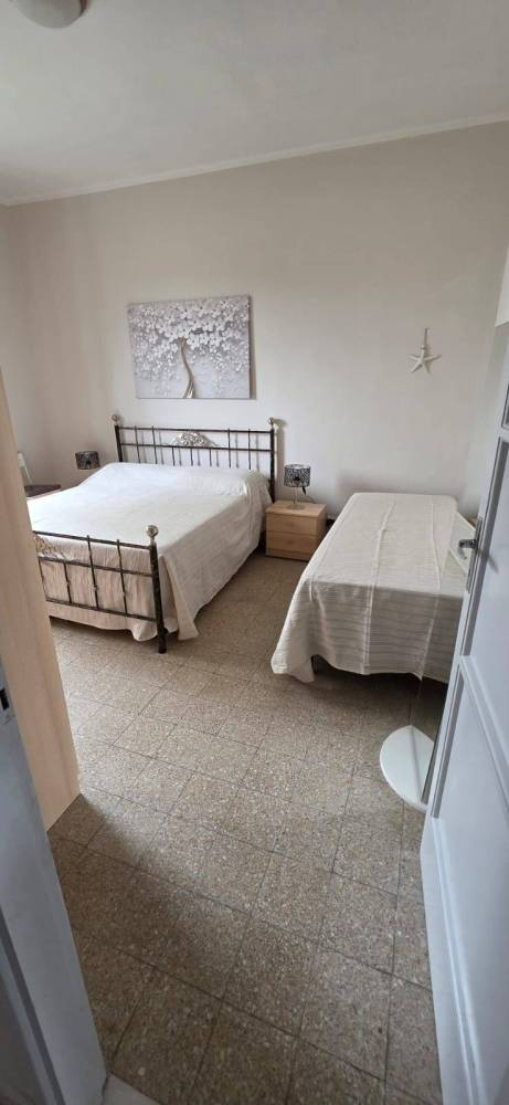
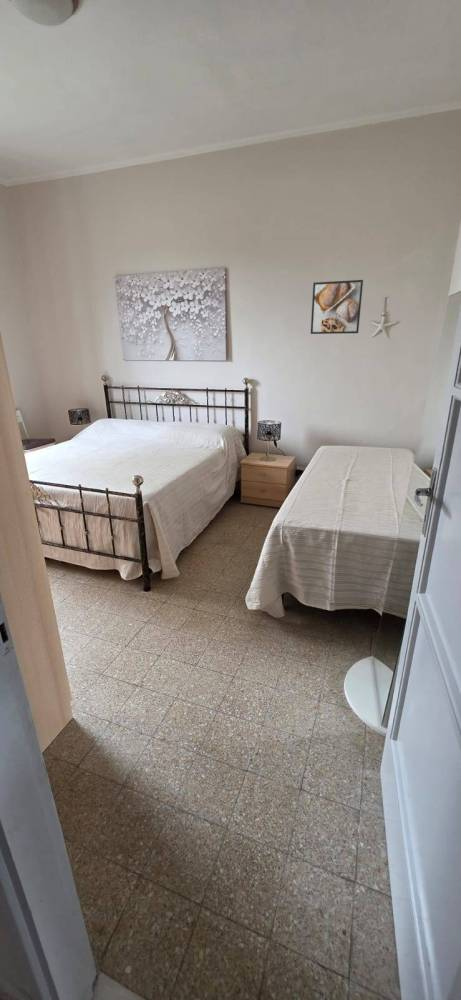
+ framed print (335, 307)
